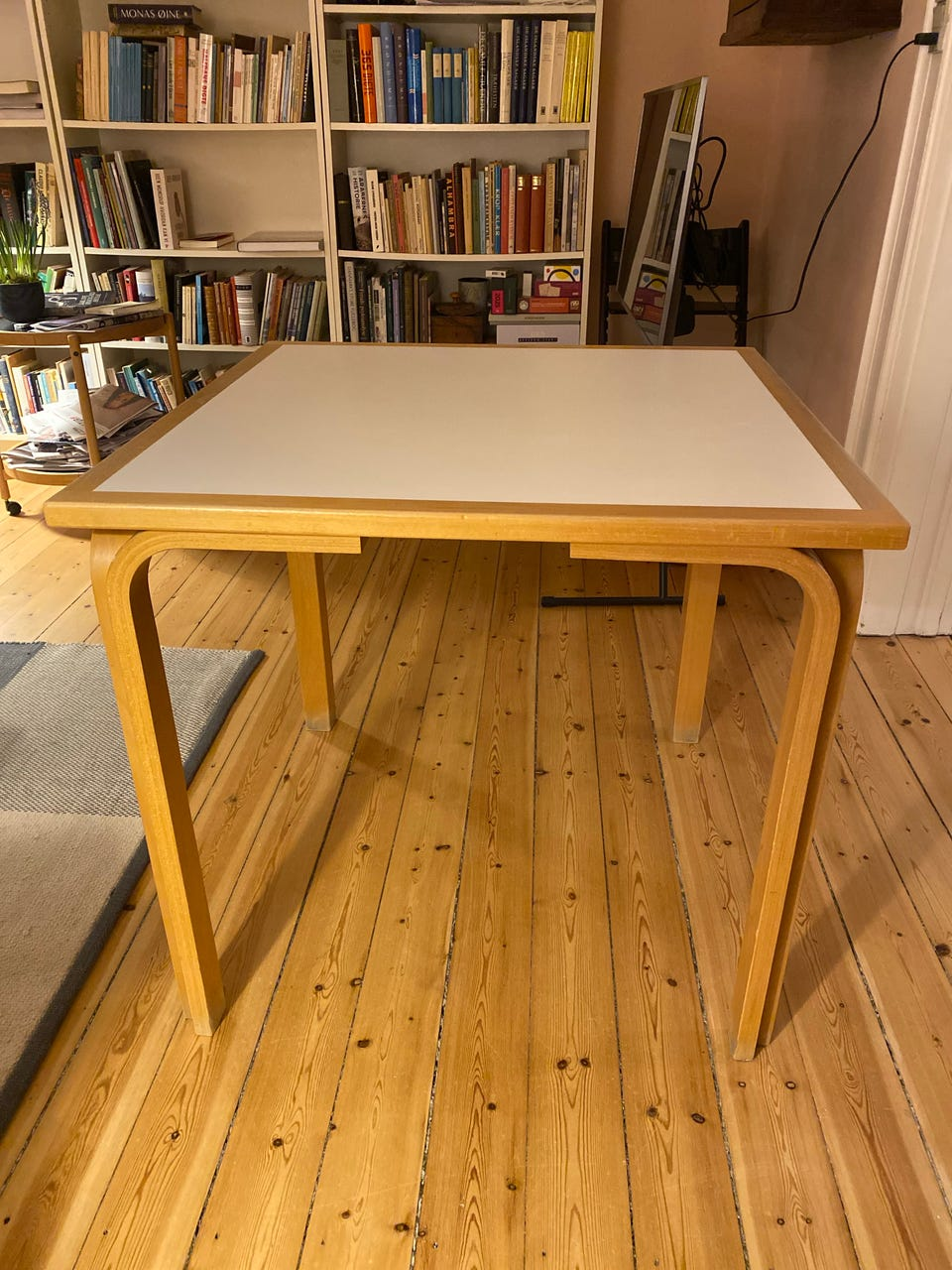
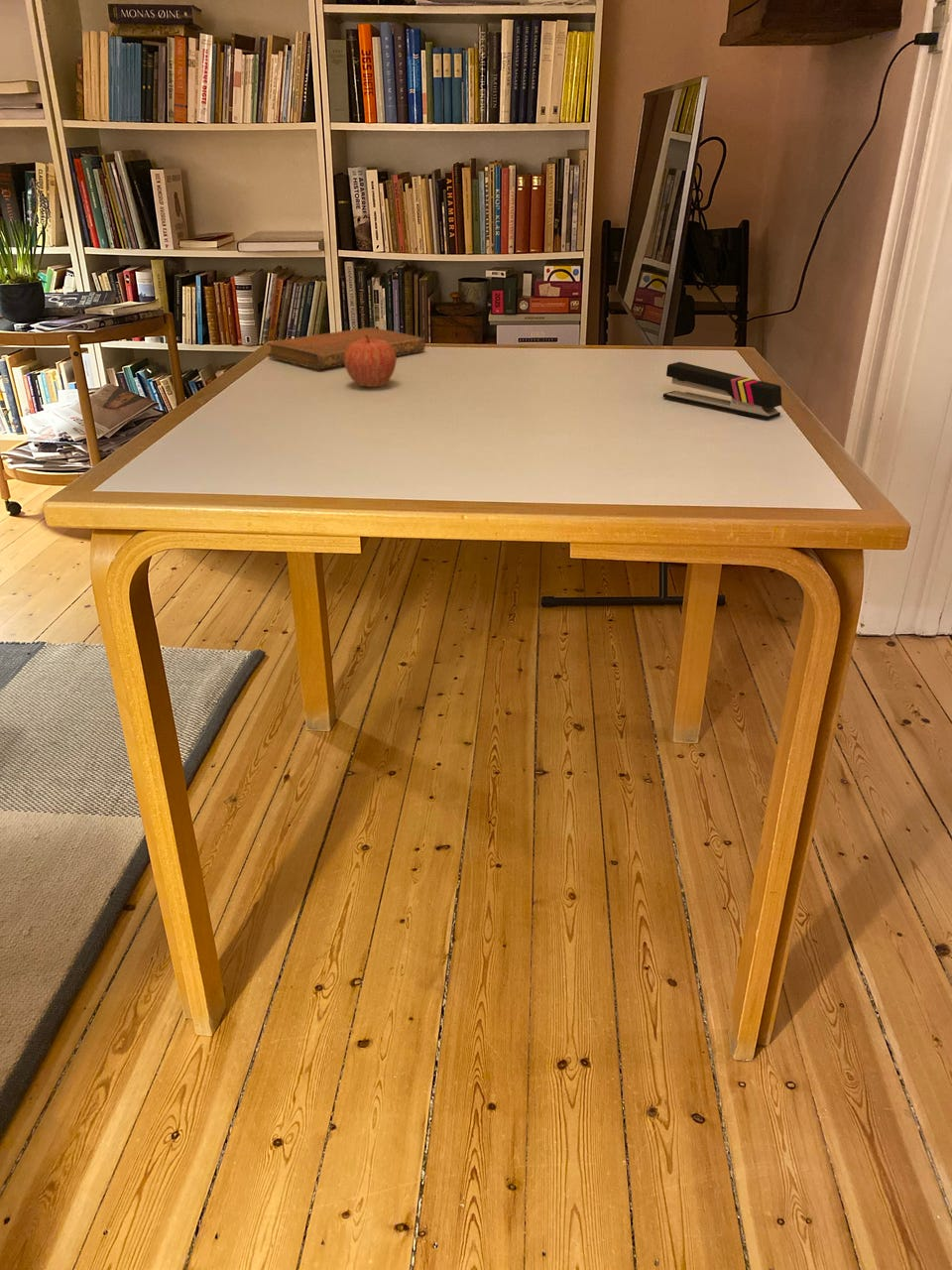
+ stapler (721, 389)
+ apple (370, 359)
+ notebook (346, 346)
